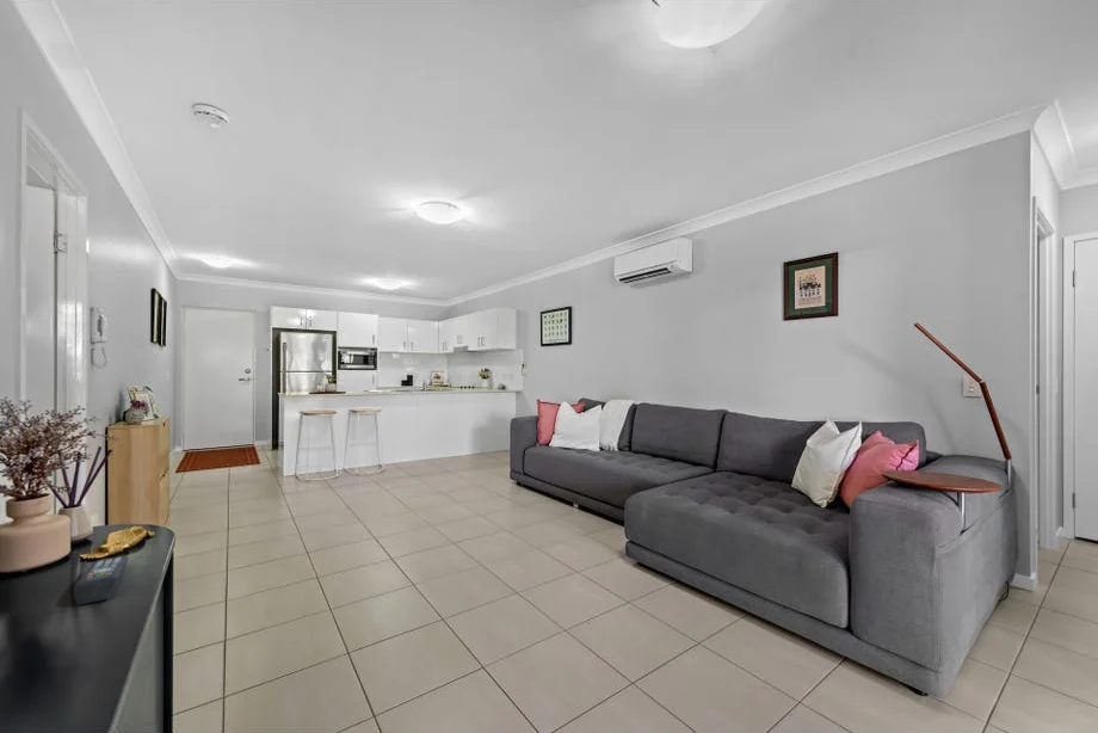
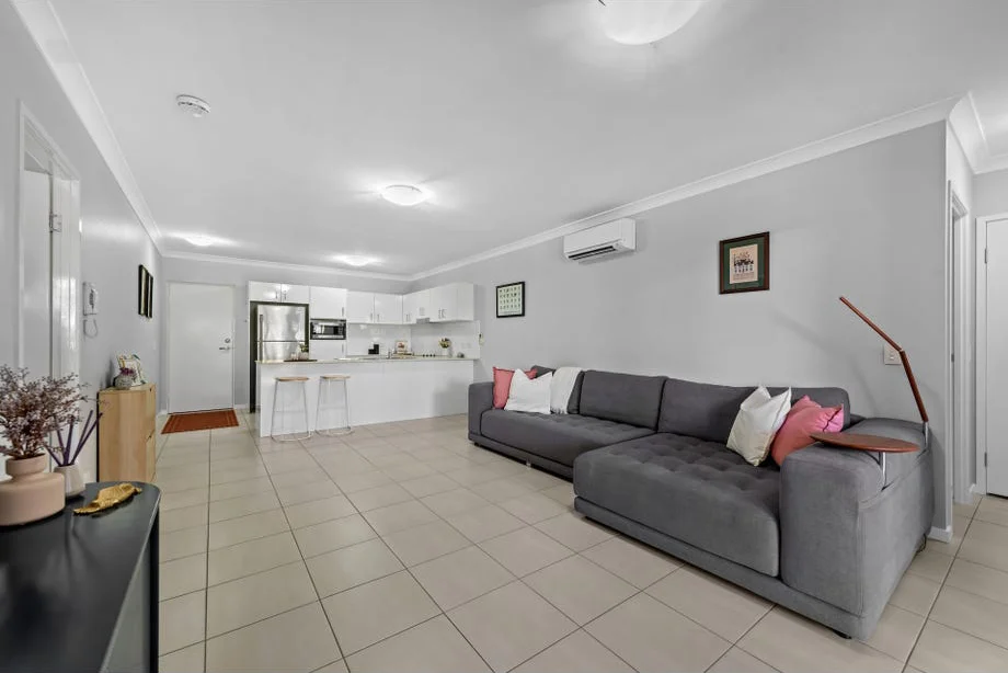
- remote control (103, 574)
